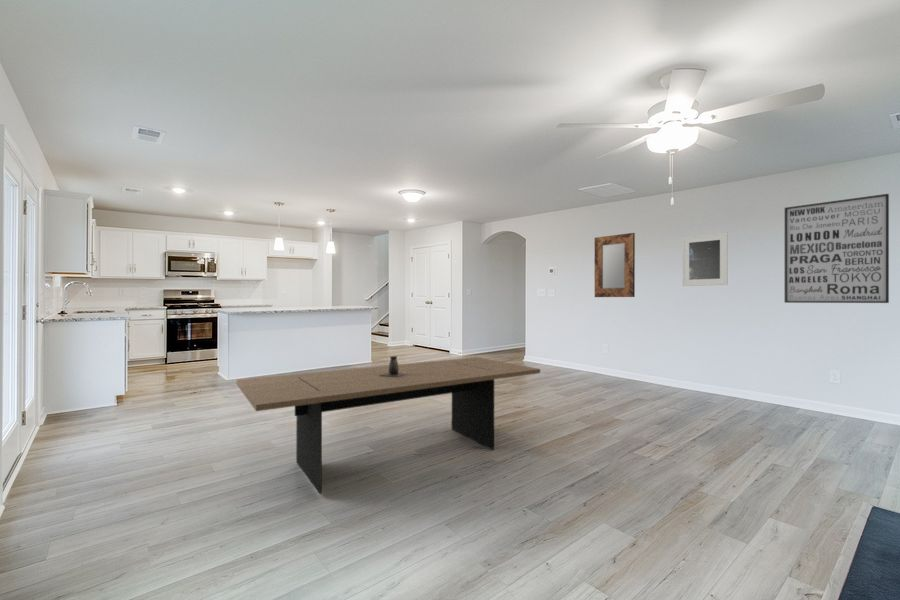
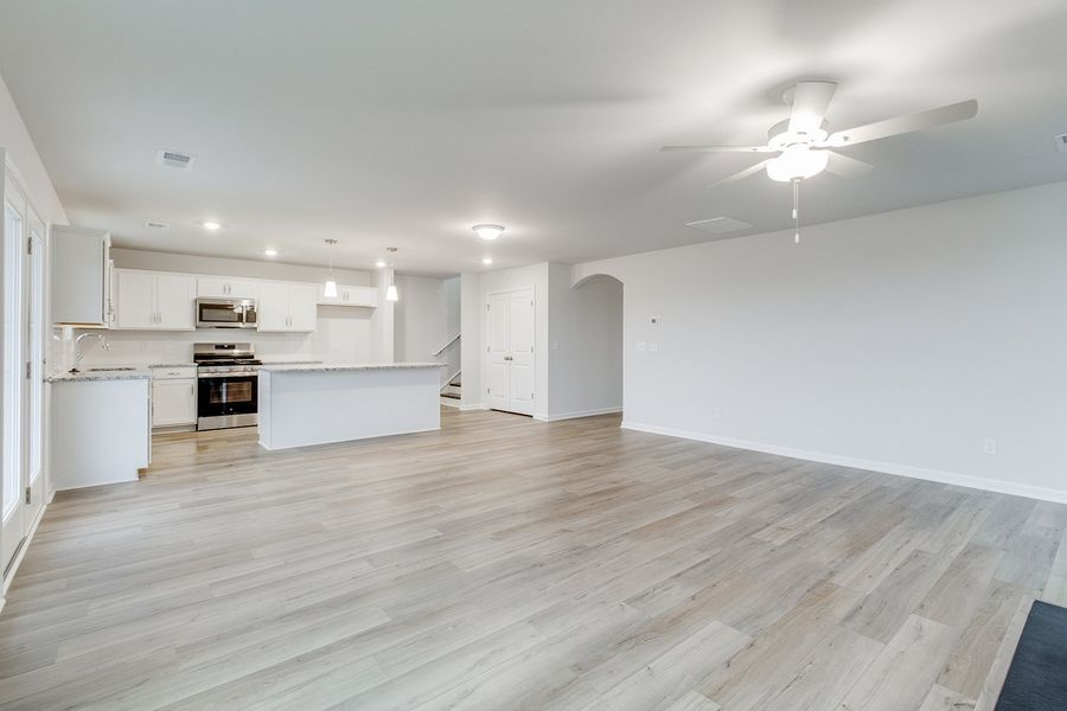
- dining table (394, 401)
- decorative vase (393, 365)
- wall art (833, 252)
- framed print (704, 260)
- home mirror (613, 266)
